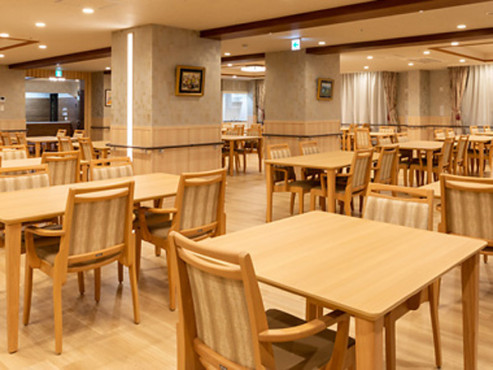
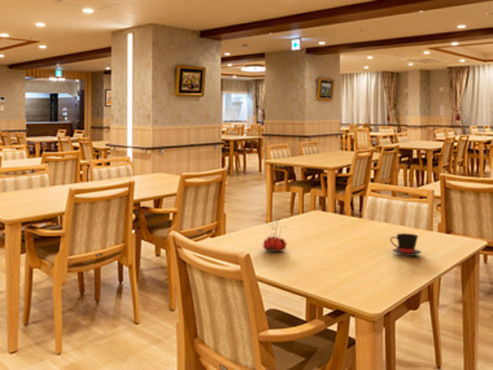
+ flower (276, 232)
+ teacup (405, 244)
